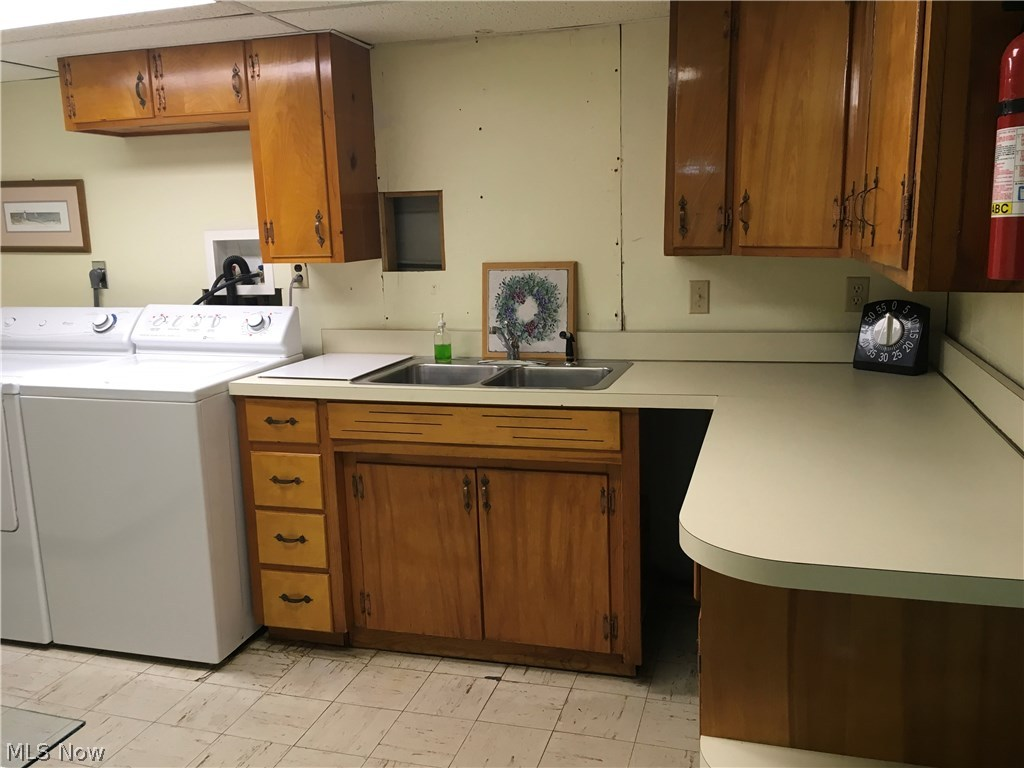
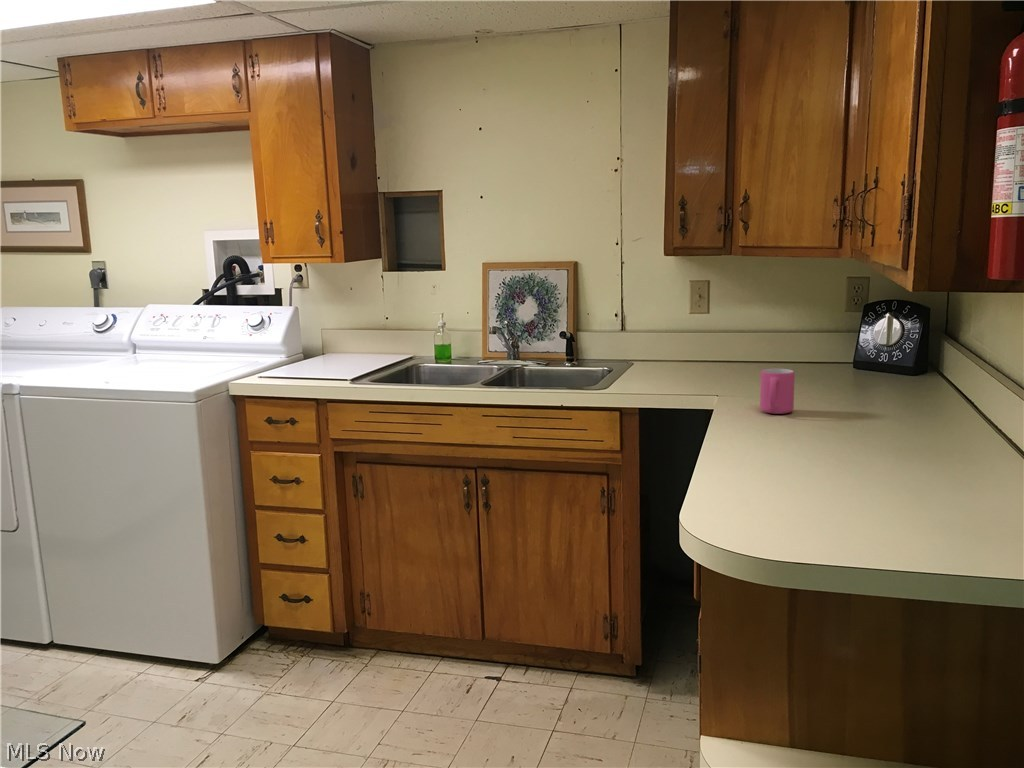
+ mug (776, 392)
